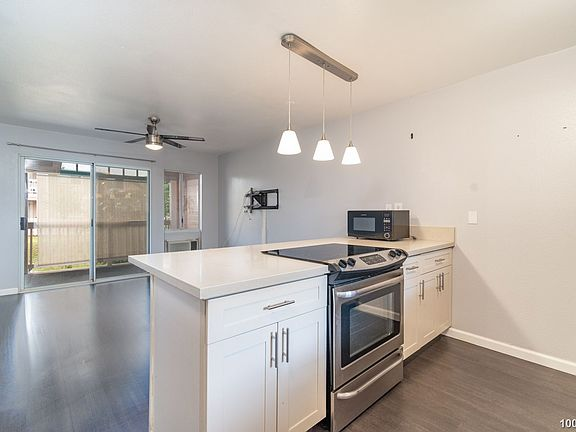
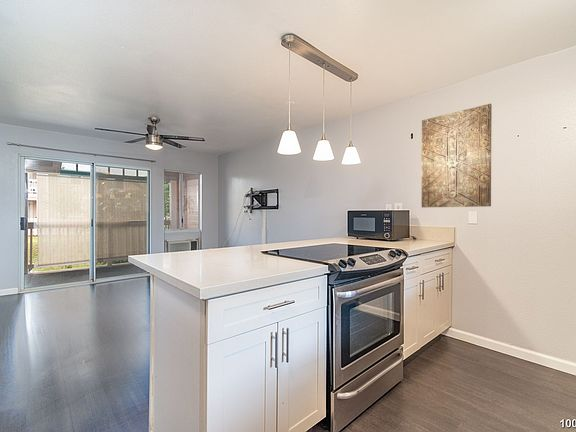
+ wall art (453, 160)
